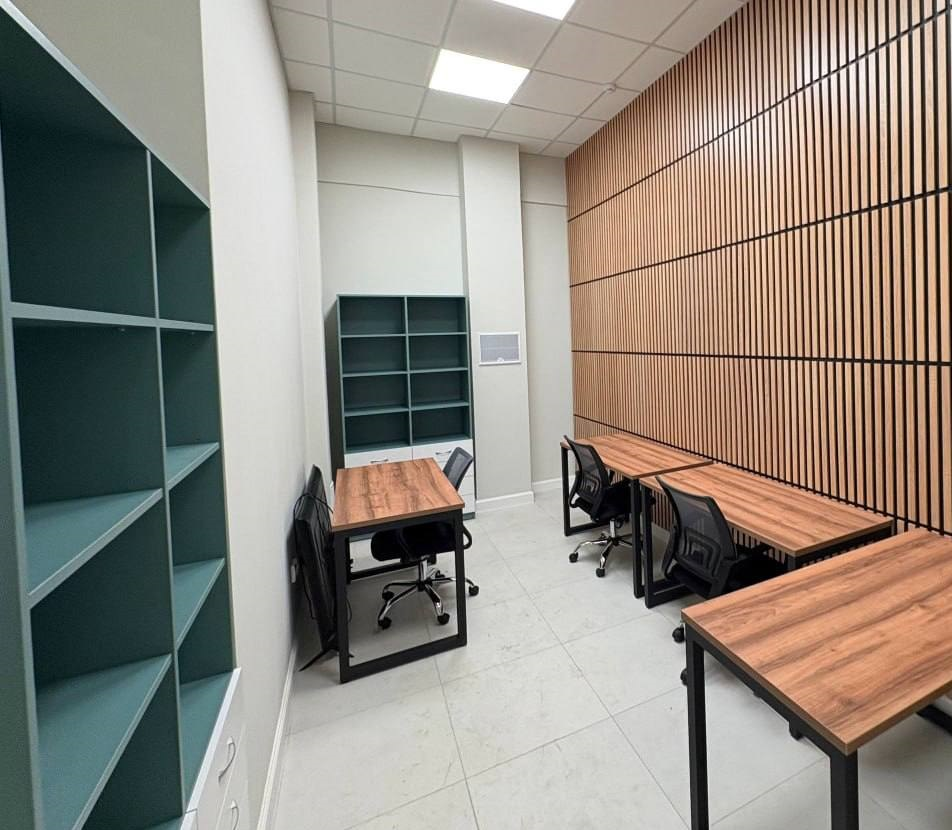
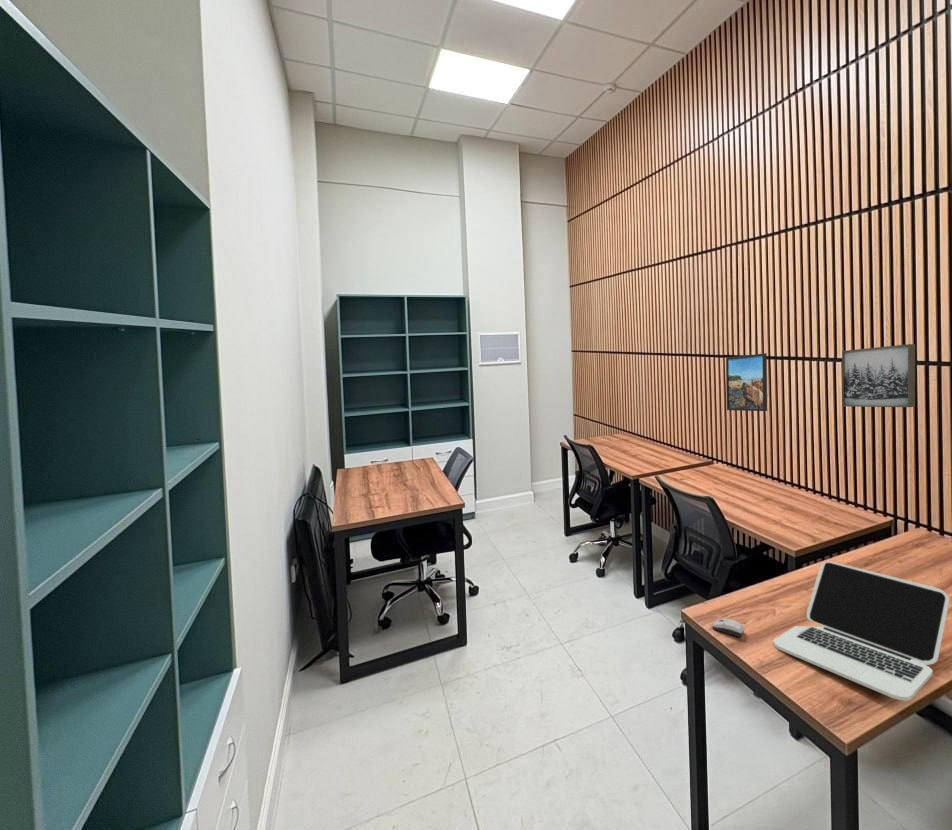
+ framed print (745, 383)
+ computer mouse (728, 625)
+ wall art (876, 377)
+ laptop (857, 619)
